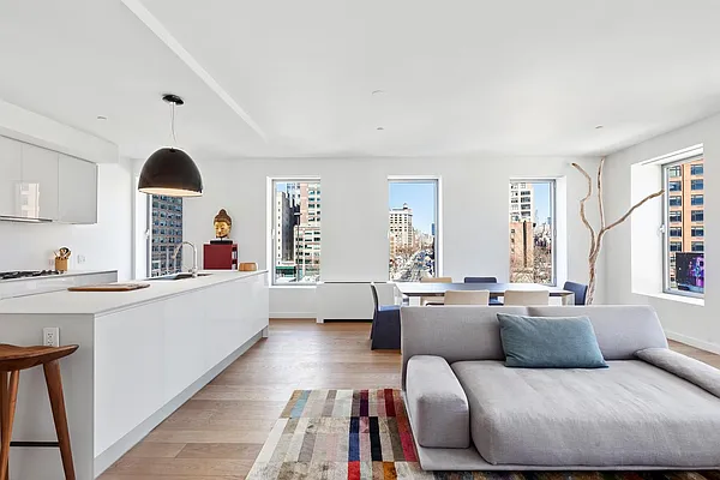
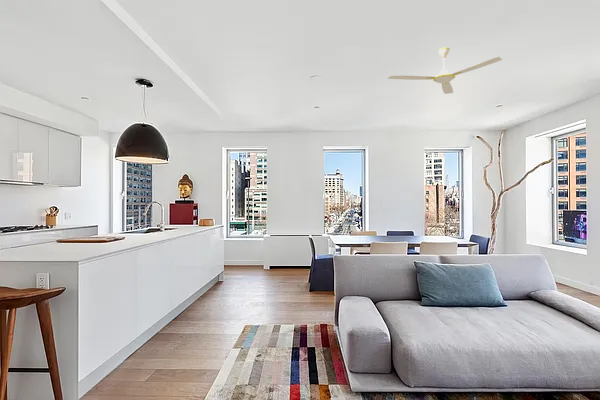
+ ceiling fan (441, 71)
